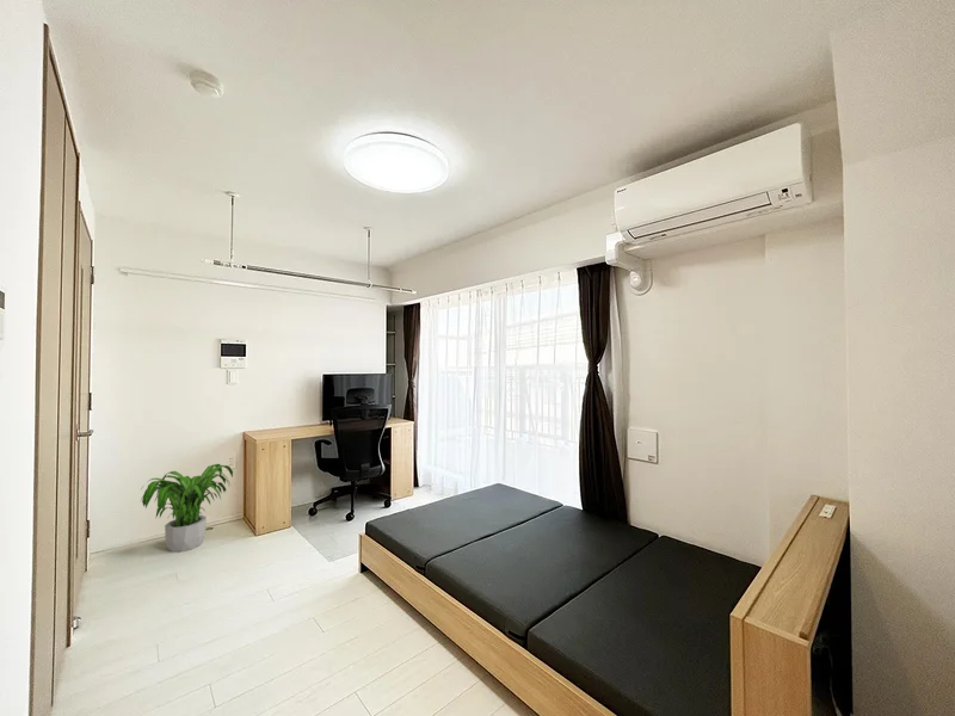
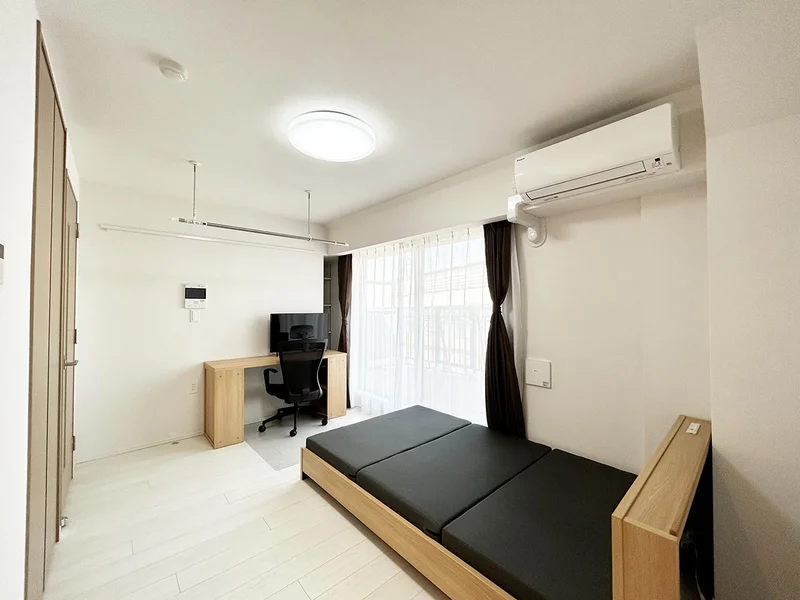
- potted plant (190, 507)
